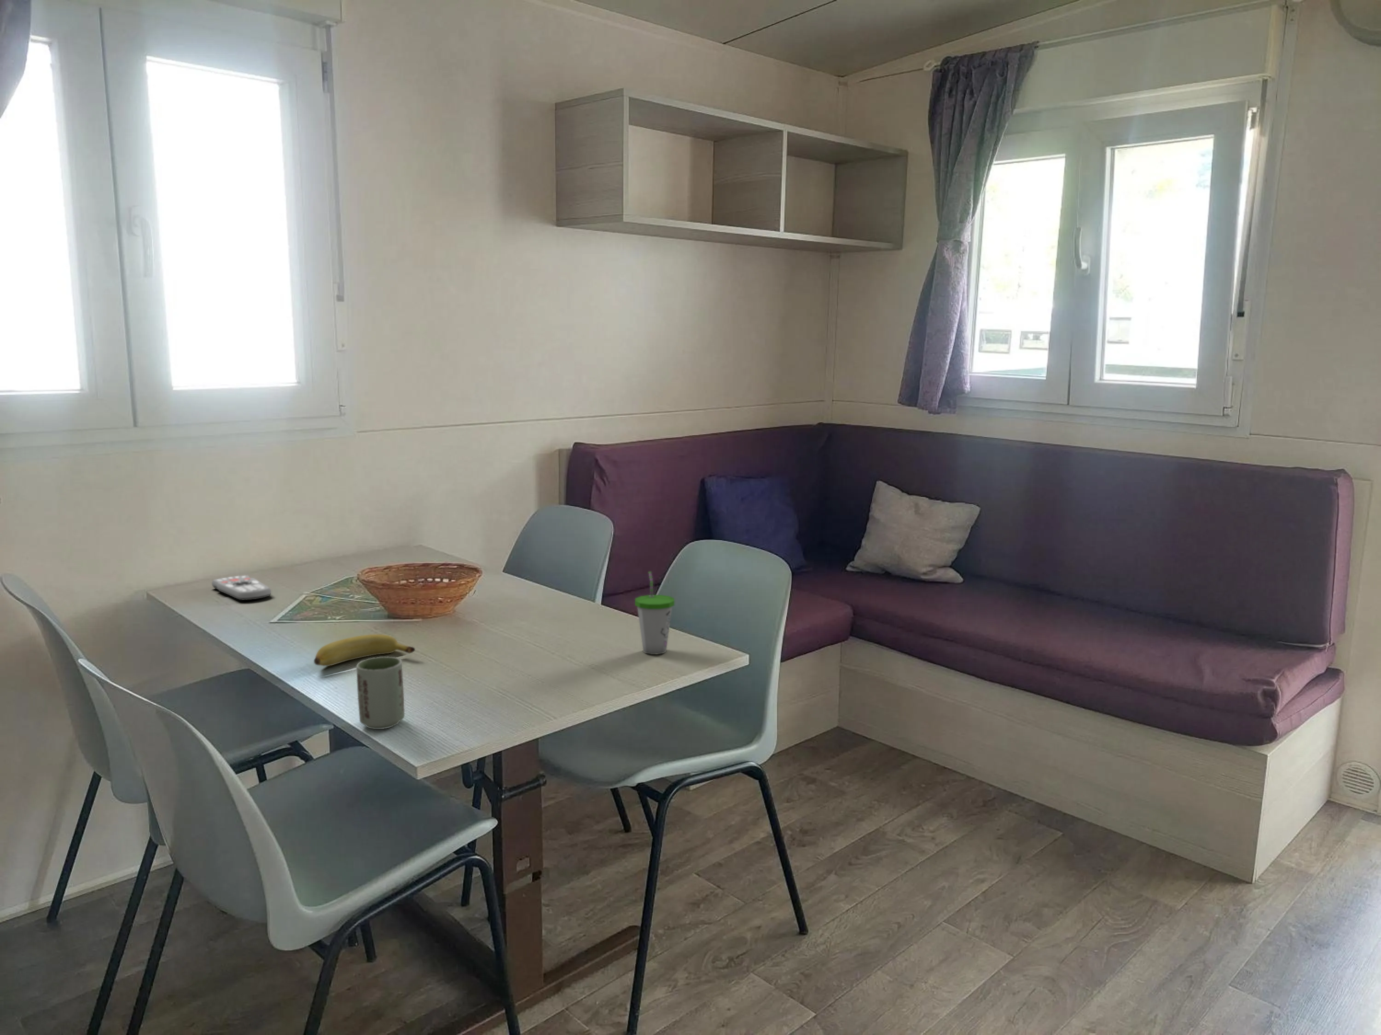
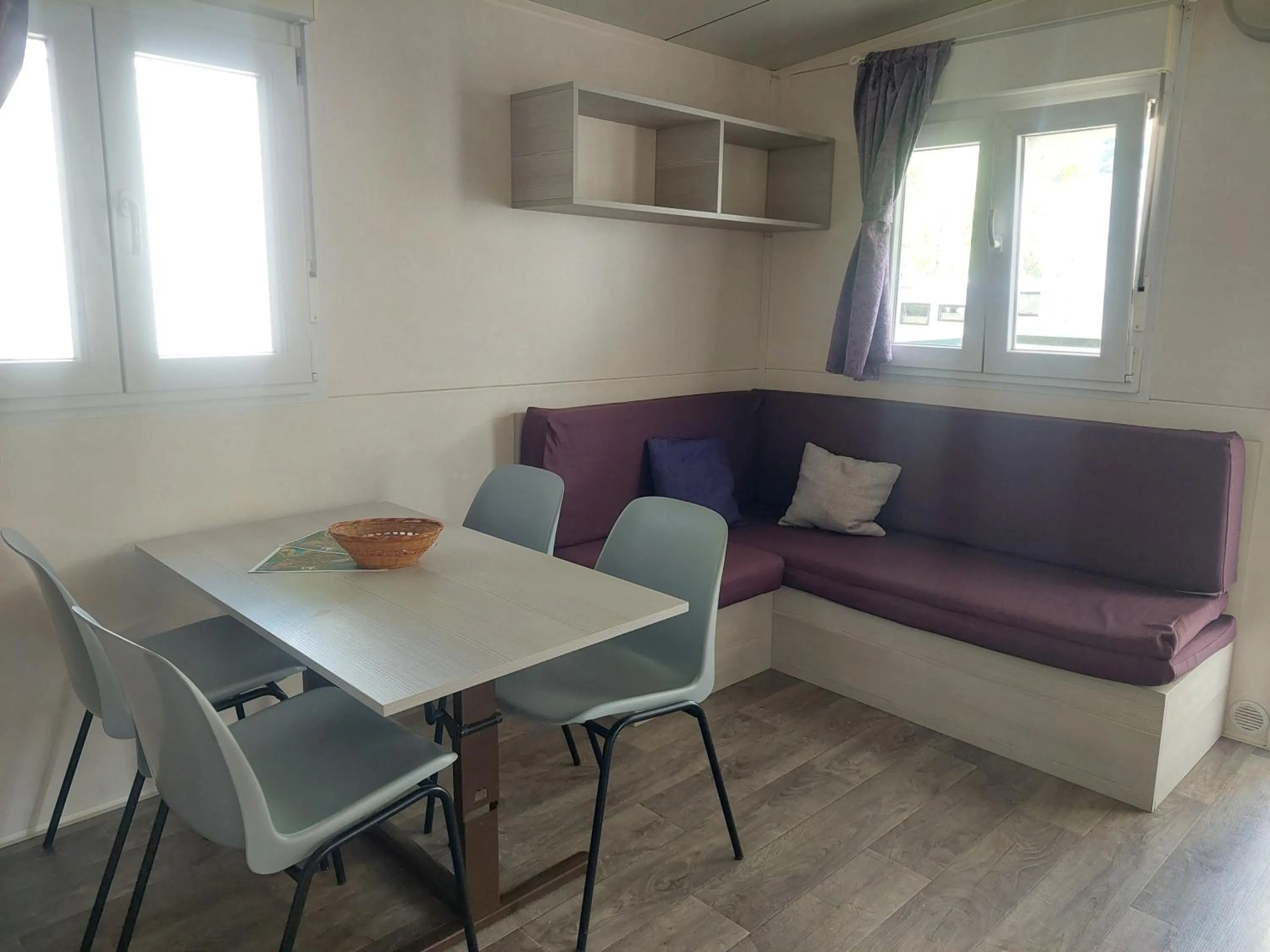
- cup (381, 693)
- remote control (242, 588)
- cup (655, 613)
- banana (359, 652)
